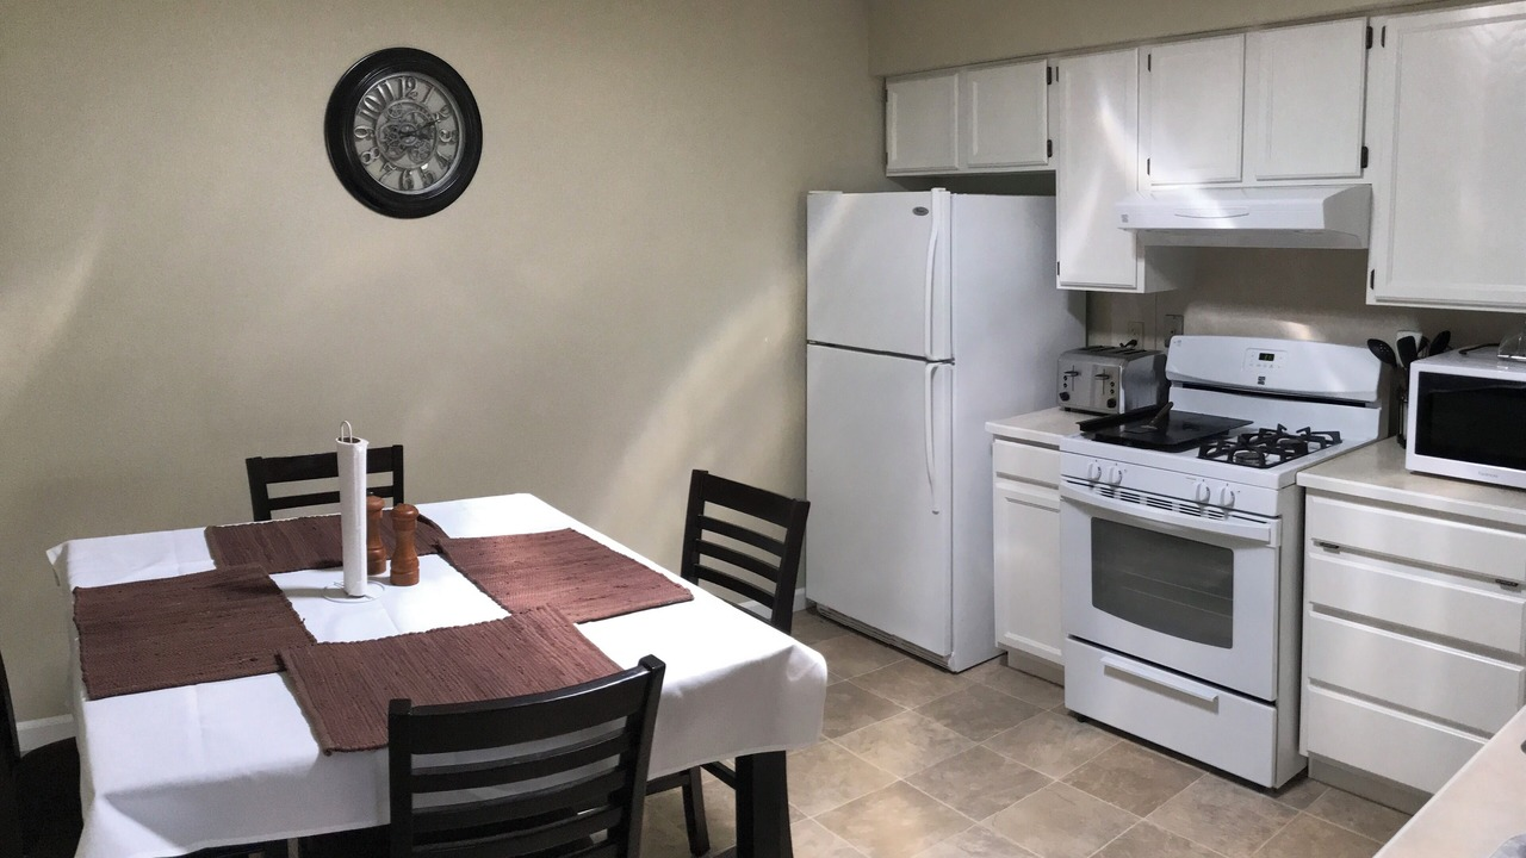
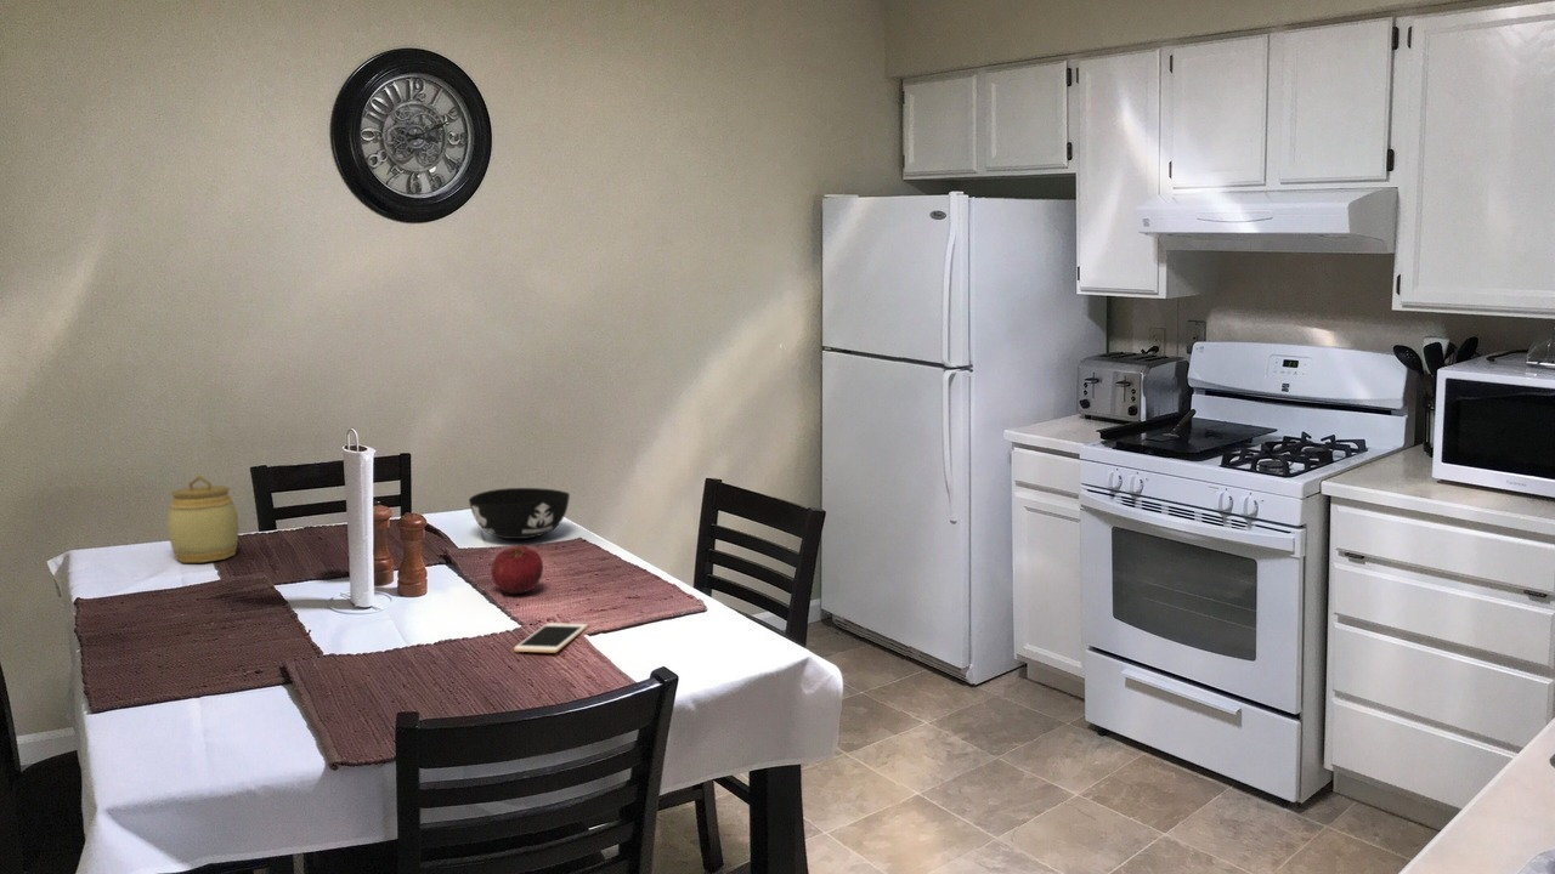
+ bowl (520, 516)
+ fruit (516, 568)
+ jar (202, 516)
+ cell phone (552, 636)
